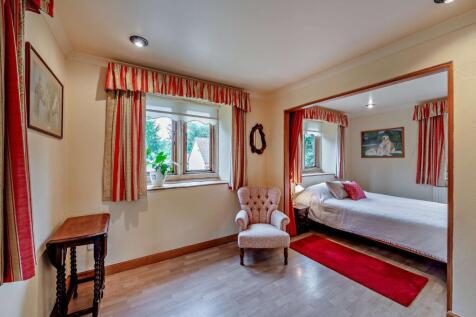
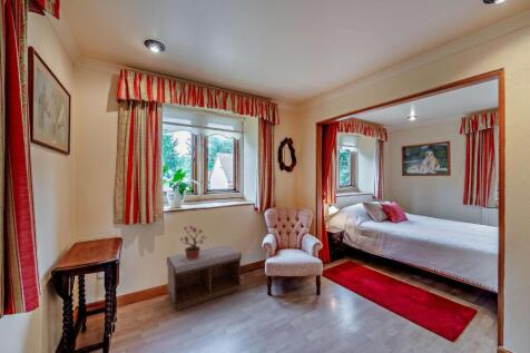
+ bench (205, 273)
+ potted plant (193, 239)
